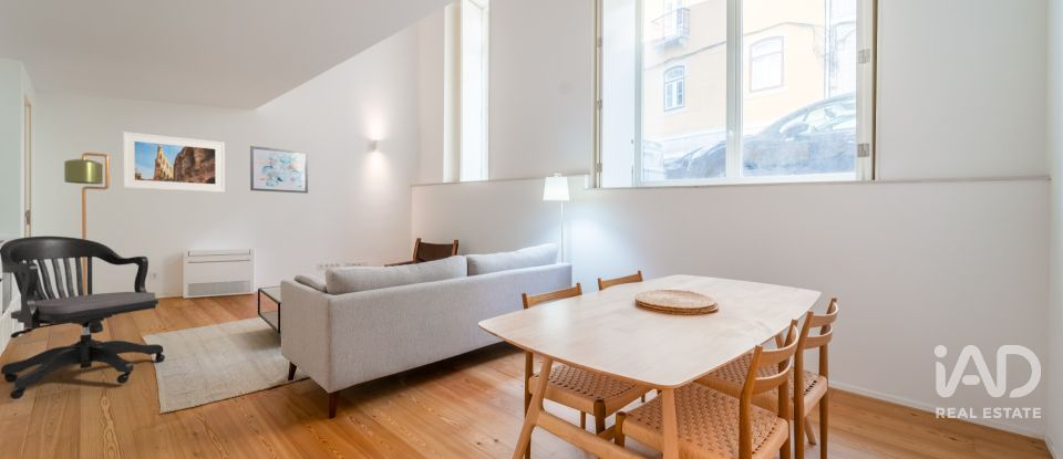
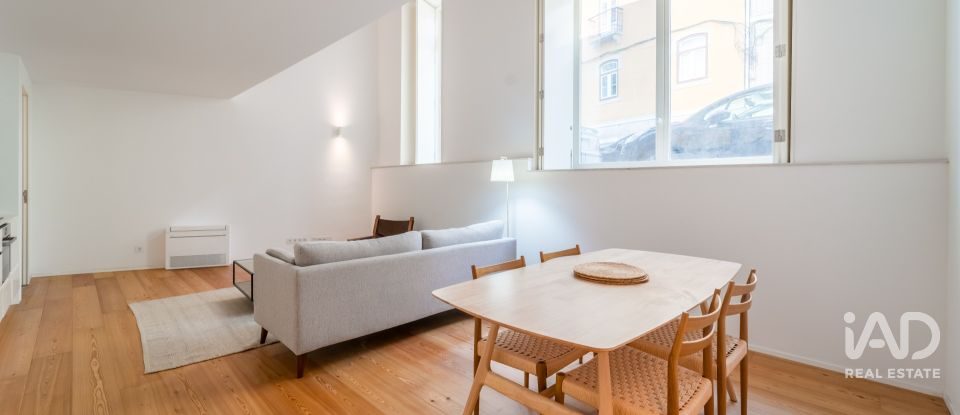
- floor lamp (85, 229)
- chair (84, 306)
- wall art (280, 170)
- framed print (176, 164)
